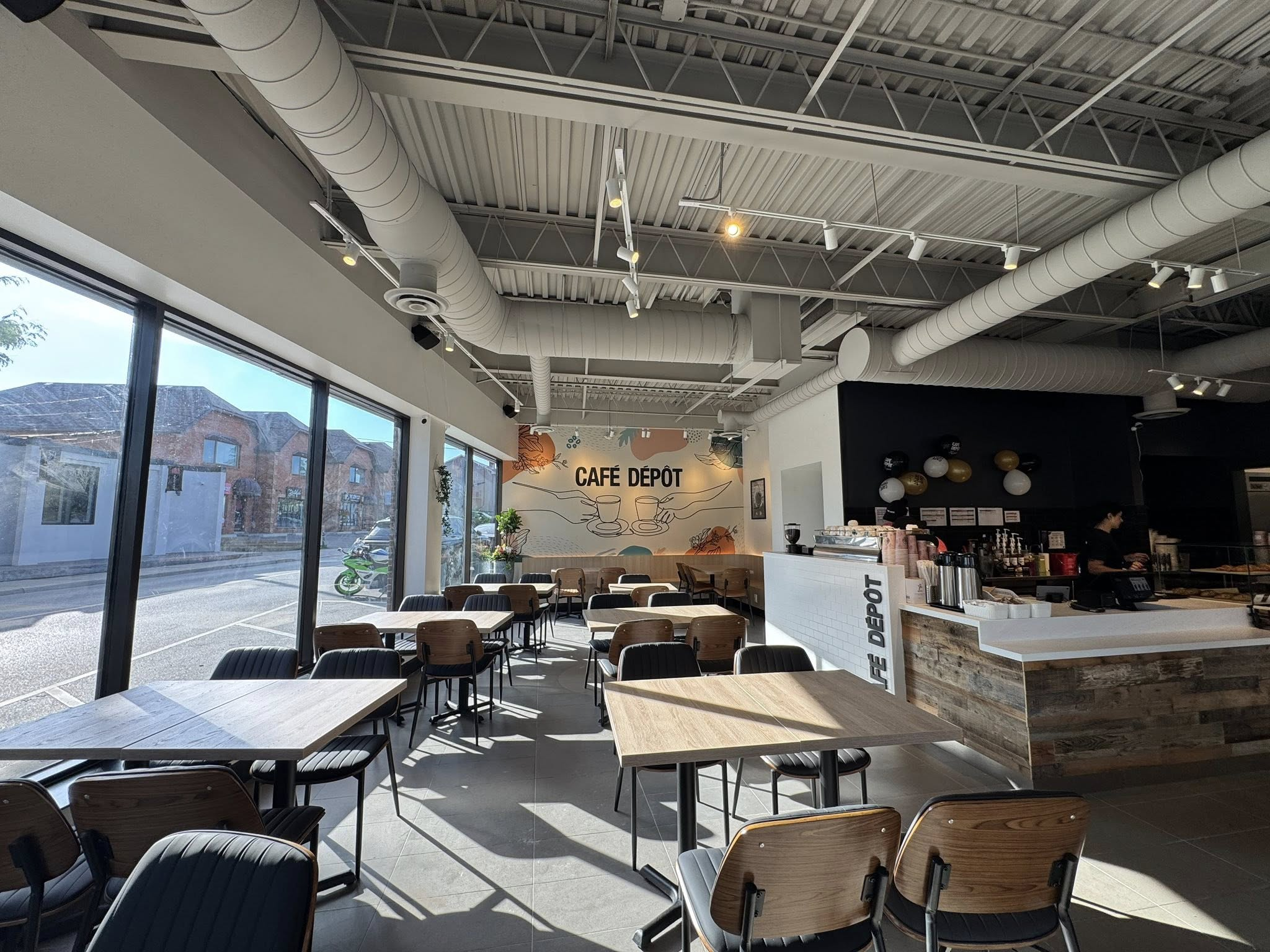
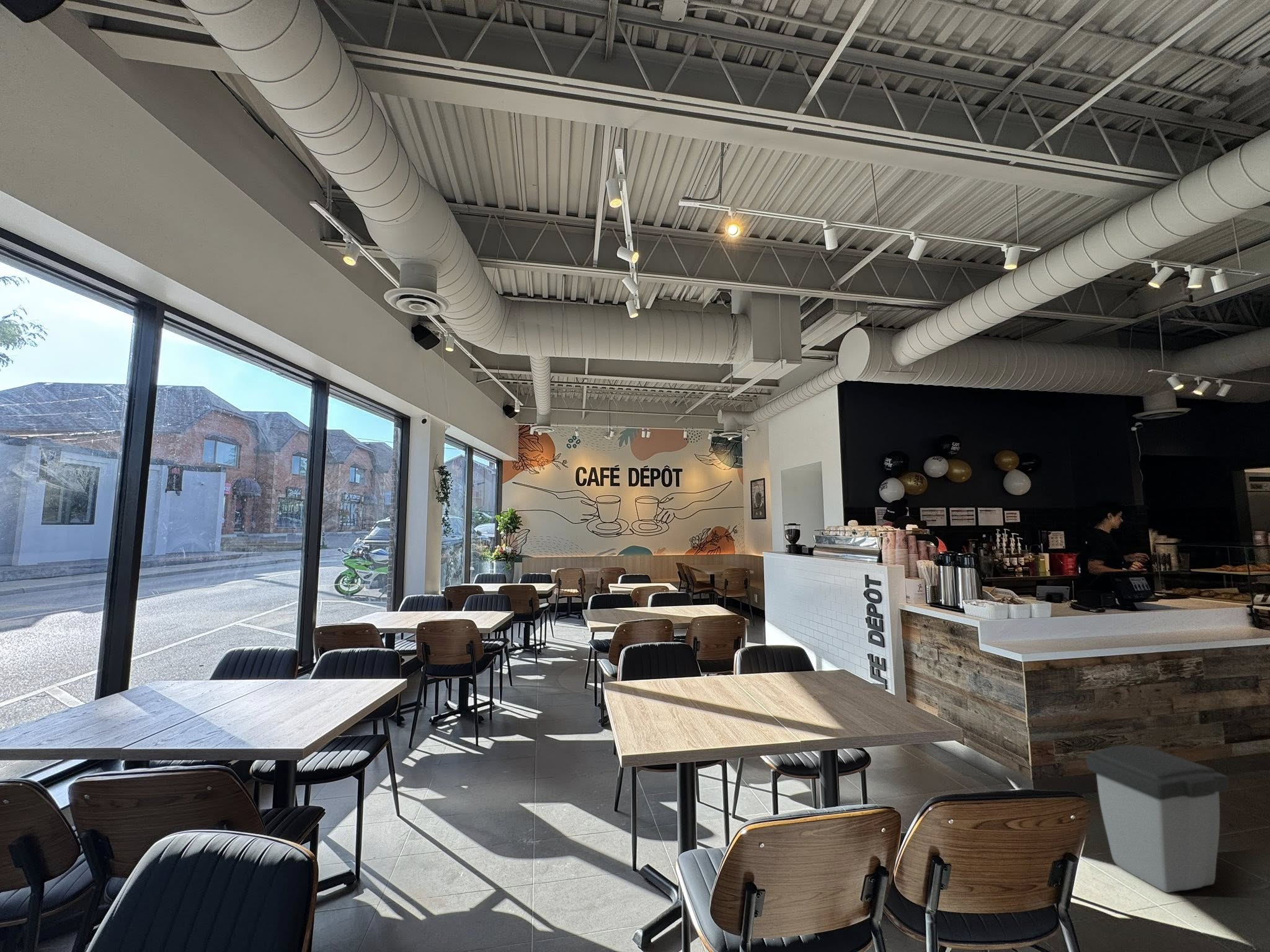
+ trash can (1160, 816)
